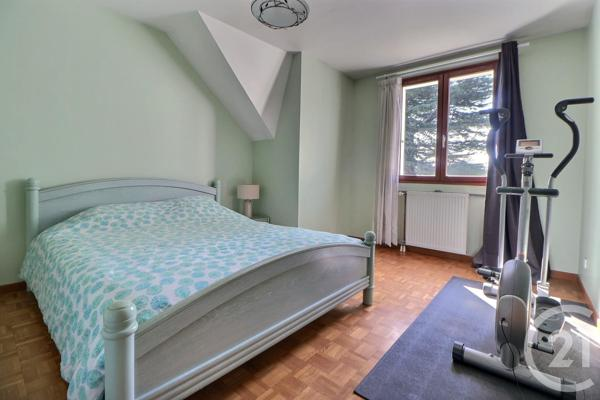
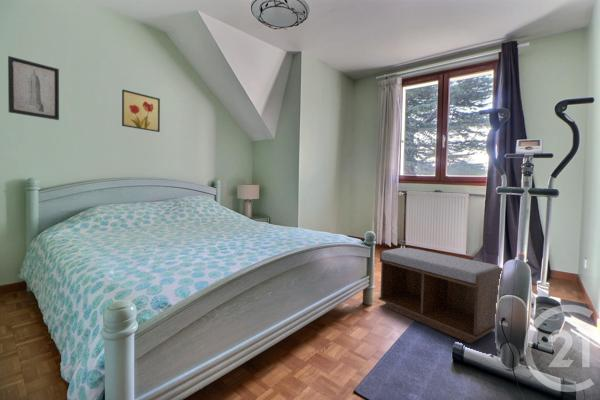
+ bench (434, 287)
+ wall art (34, 89)
+ wall art (141, 111)
